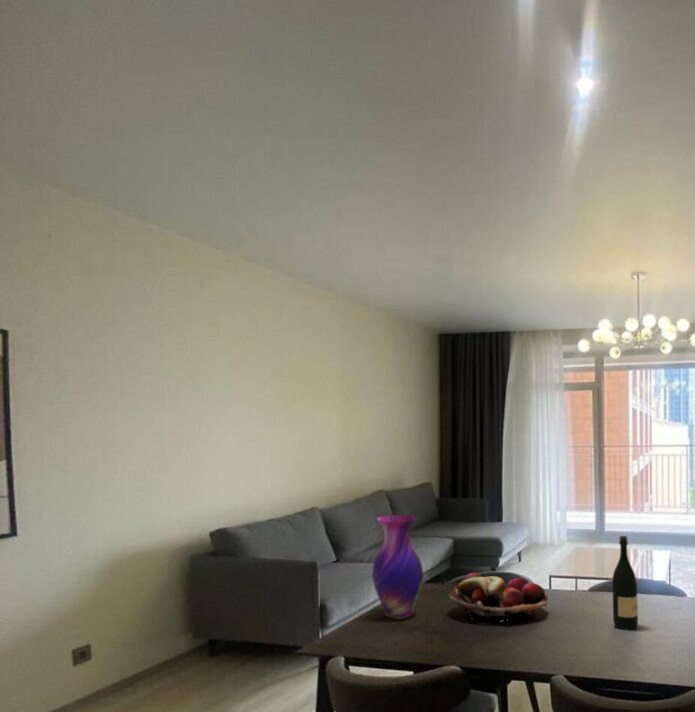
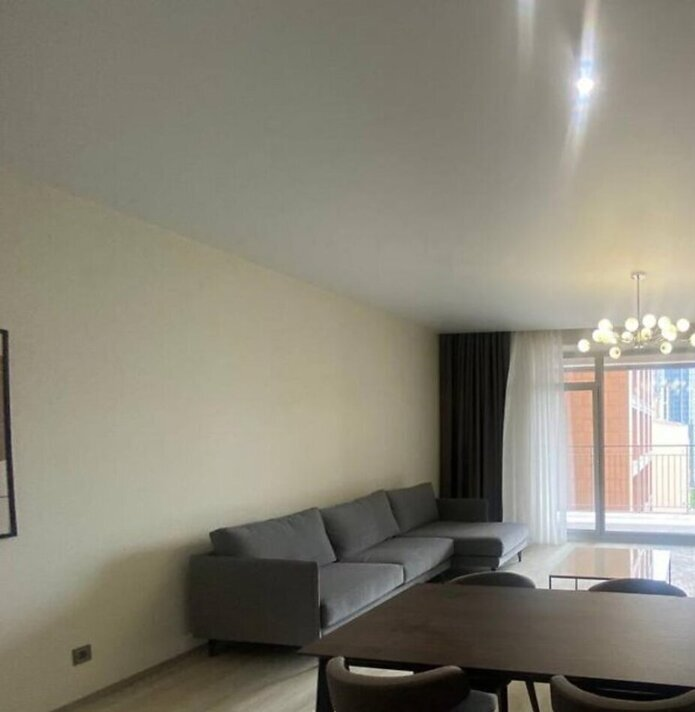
- wine bottle (624, 581)
- vase (397, 566)
- fruit basket (498, 594)
